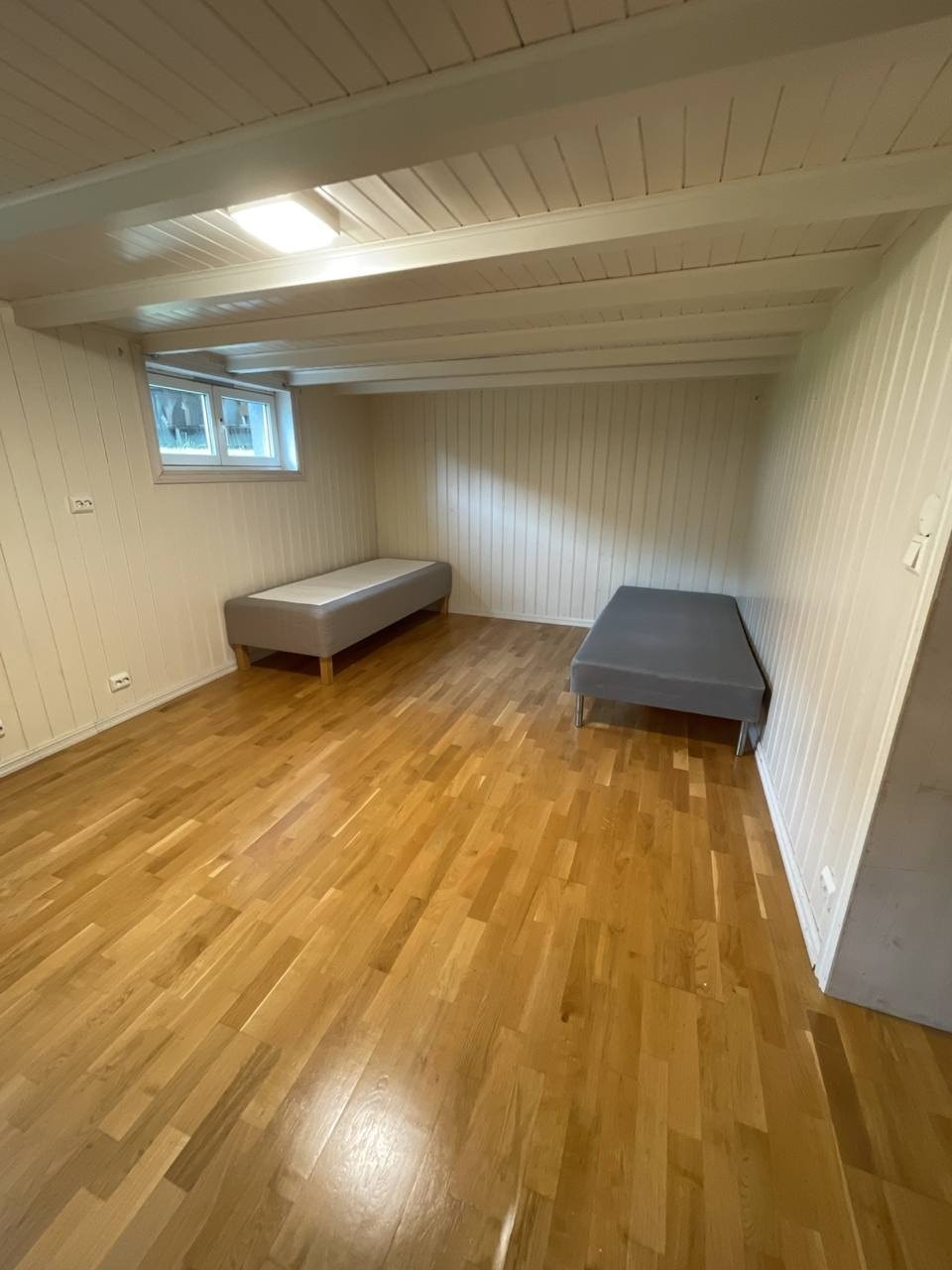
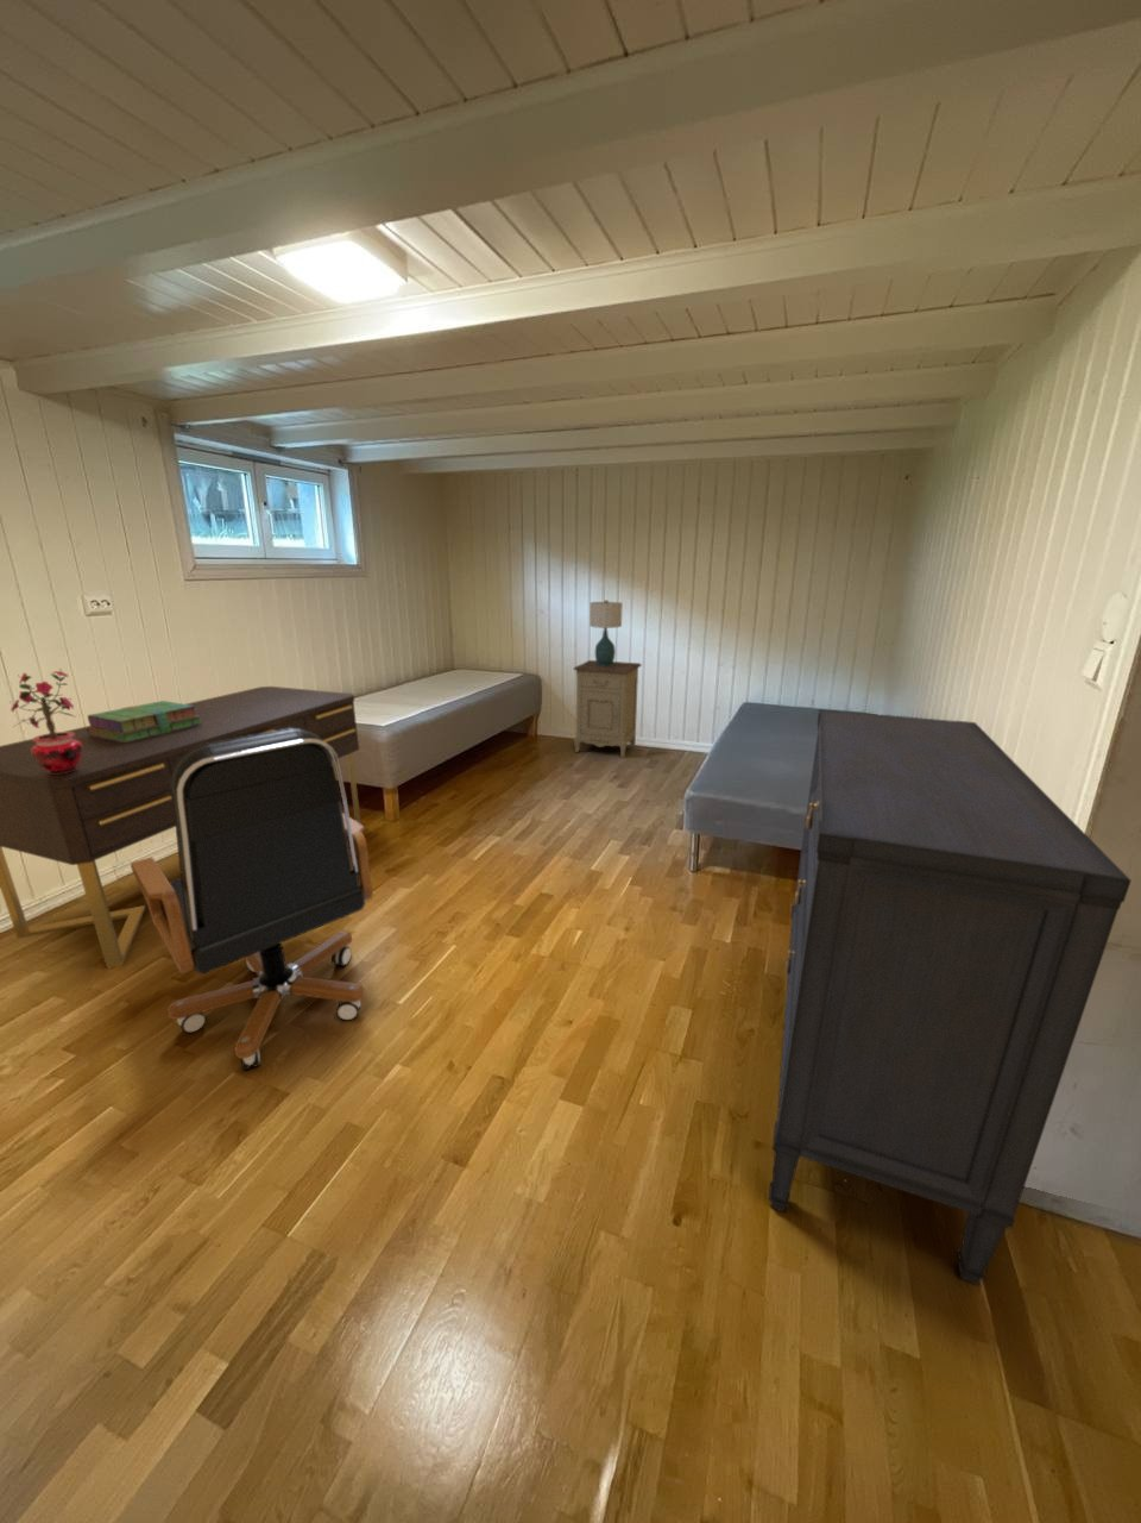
+ potted plant (48, 721)
+ table lamp (605, 633)
+ stack of books (144, 718)
+ office chair (254, 872)
+ dresser (882, 933)
+ nightstand (605, 708)
+ desk (173, 806)
